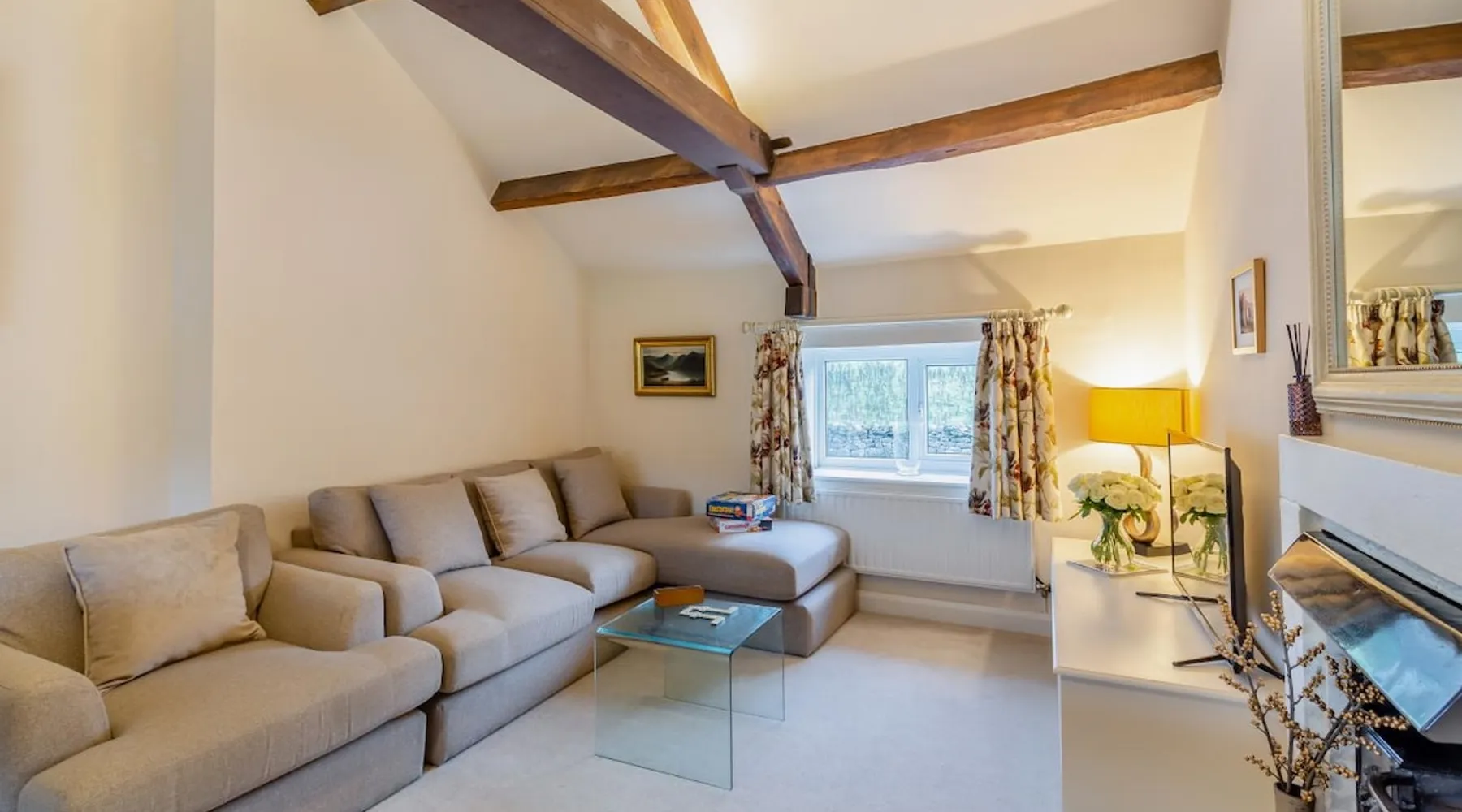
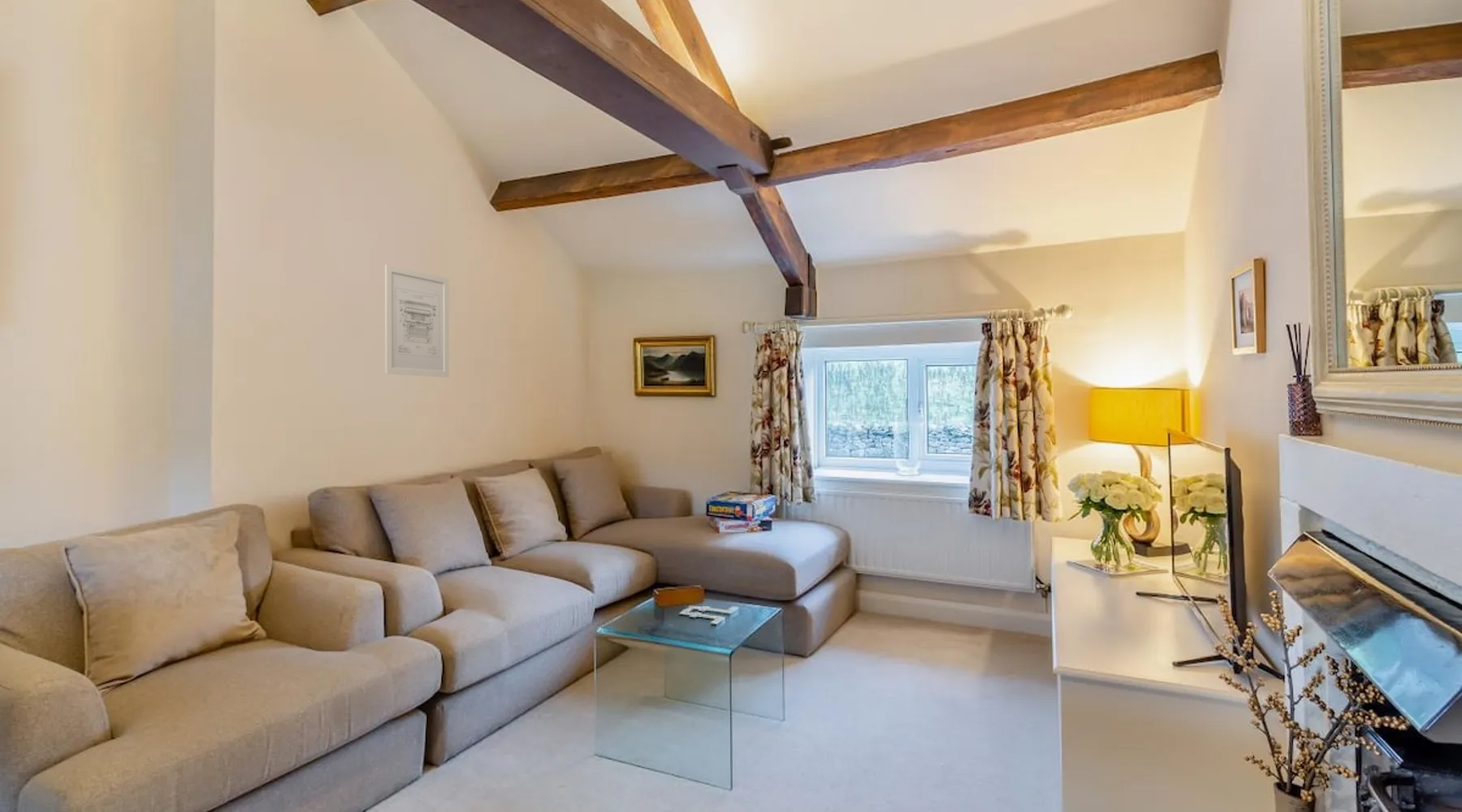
+ wall art (418, 323)
